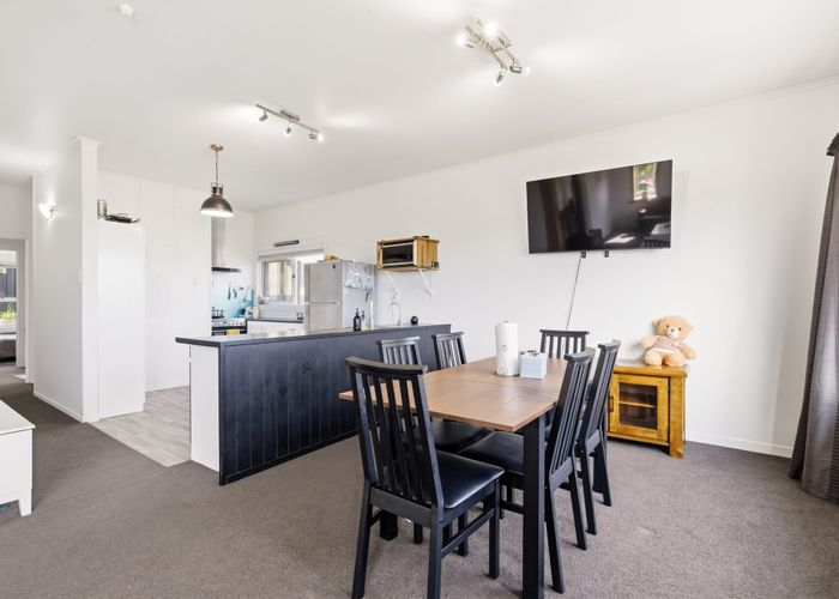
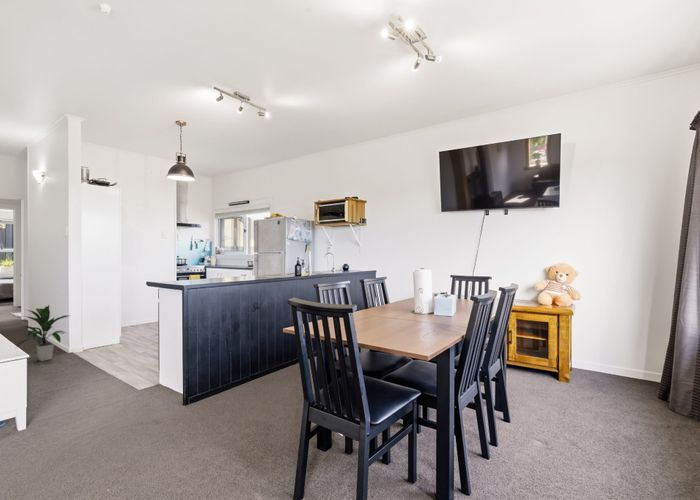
+ indoor plant (41, 331)
